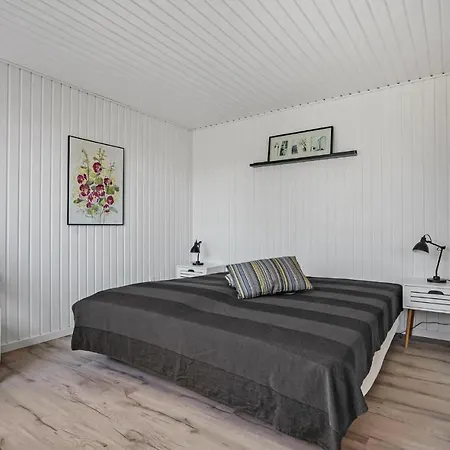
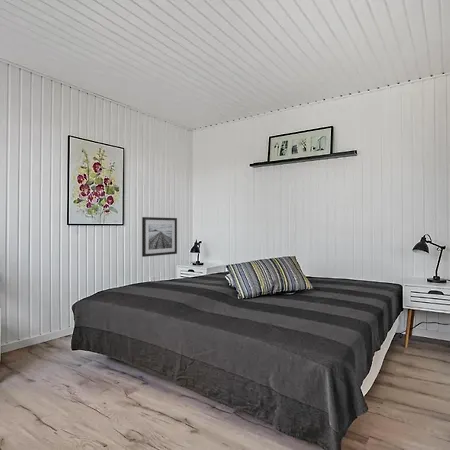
+ wall art (160, 236)
